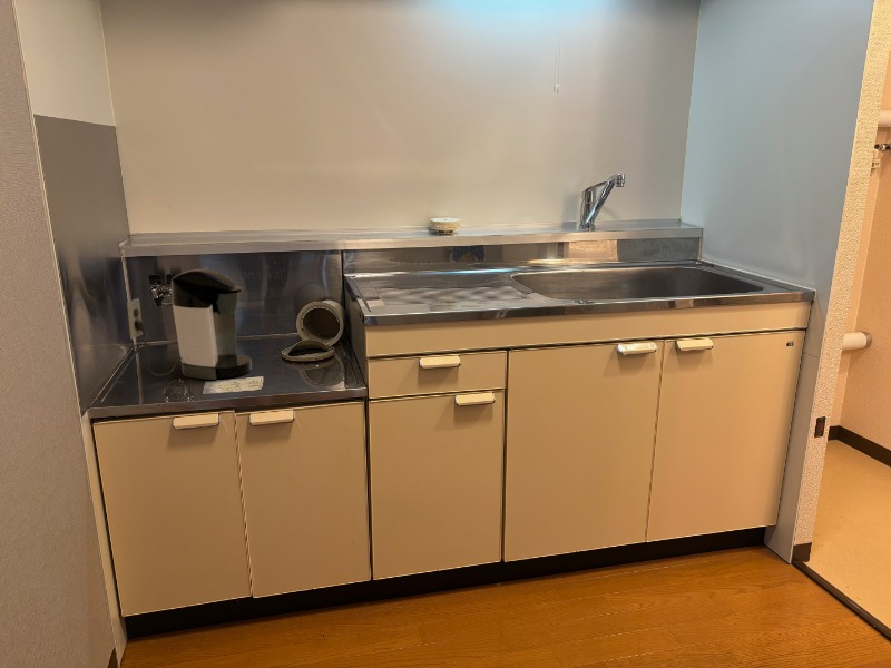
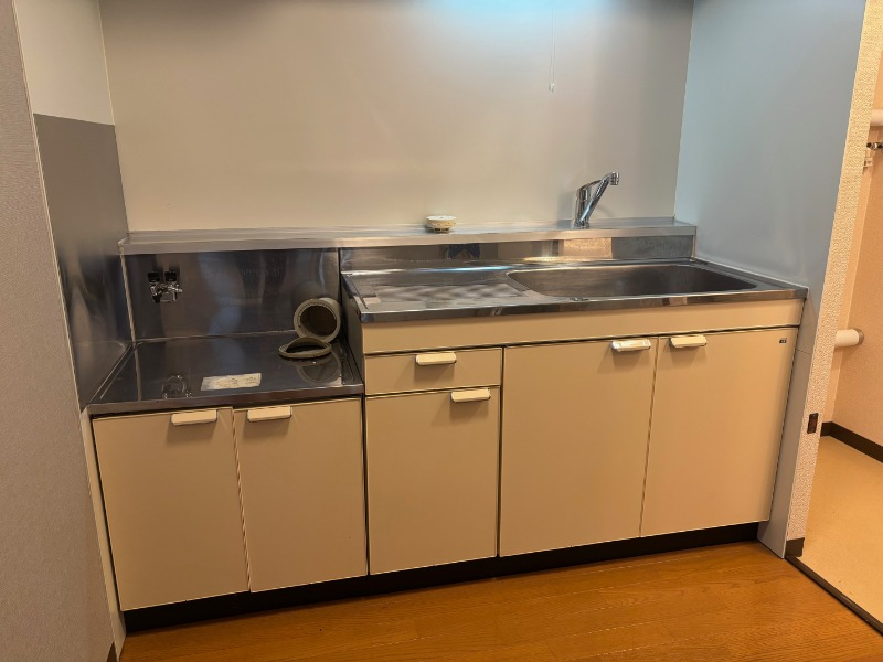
- coffee maker (199, 325)
